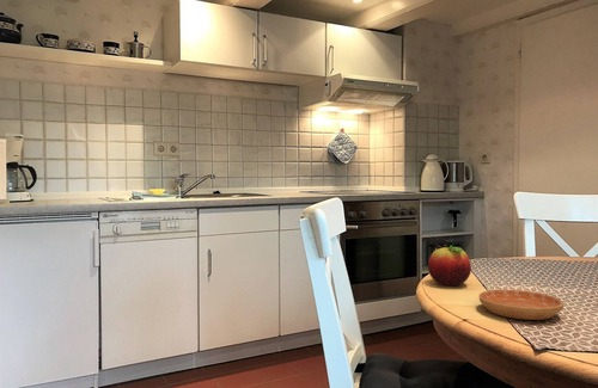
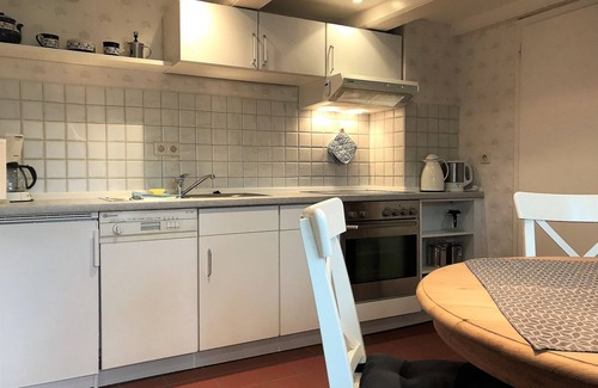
- fruit (448, 264)
- saucer (519, 304)
